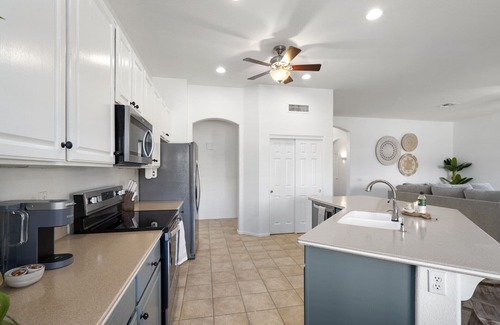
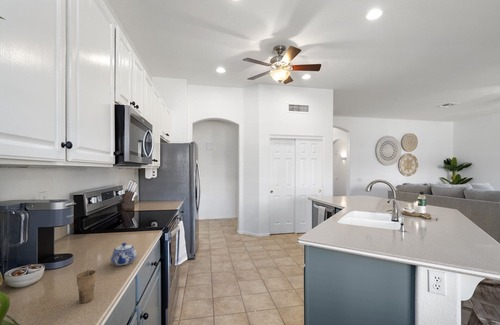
+ teapot (123, 253)
+ cup (86, 283)
